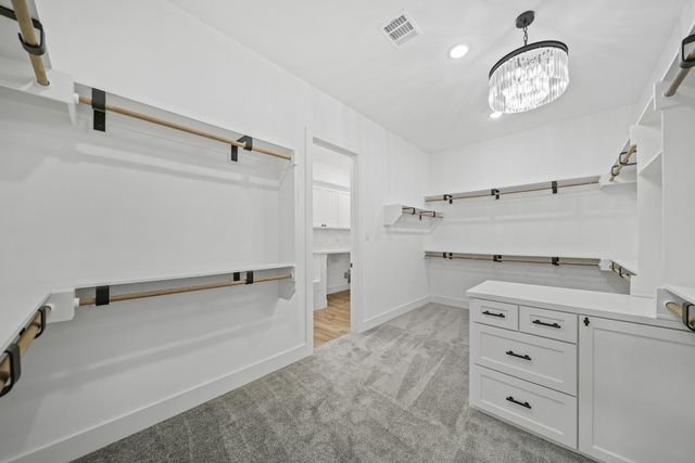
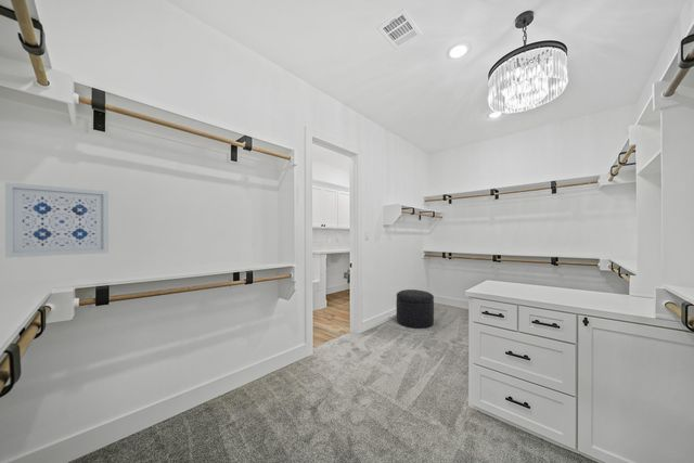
+ ottoman (414, 307)
+ wall art (62, 221)
